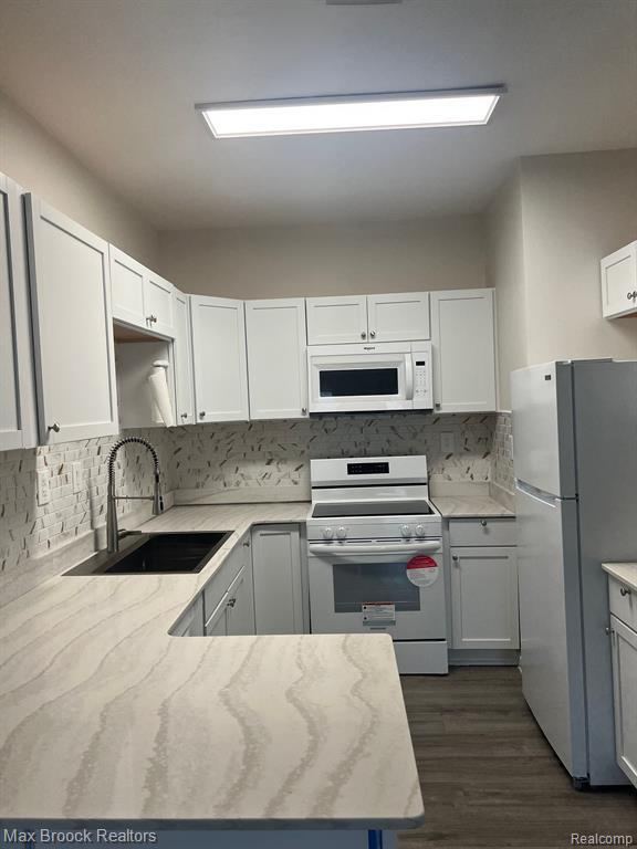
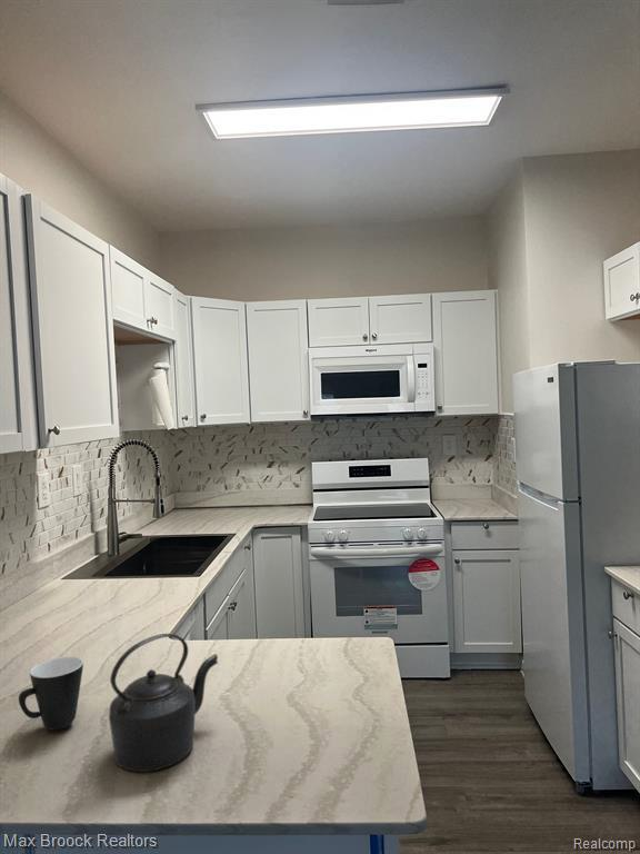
+ kettle (169, 685)
+ mug (52, 697)
